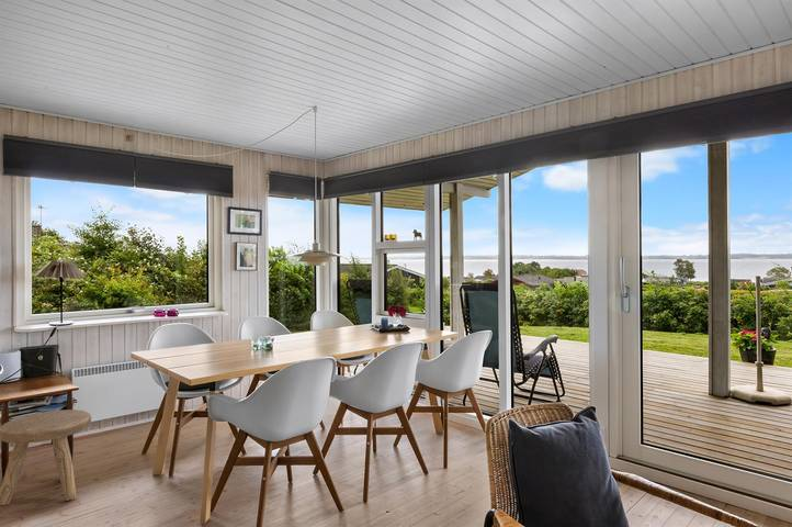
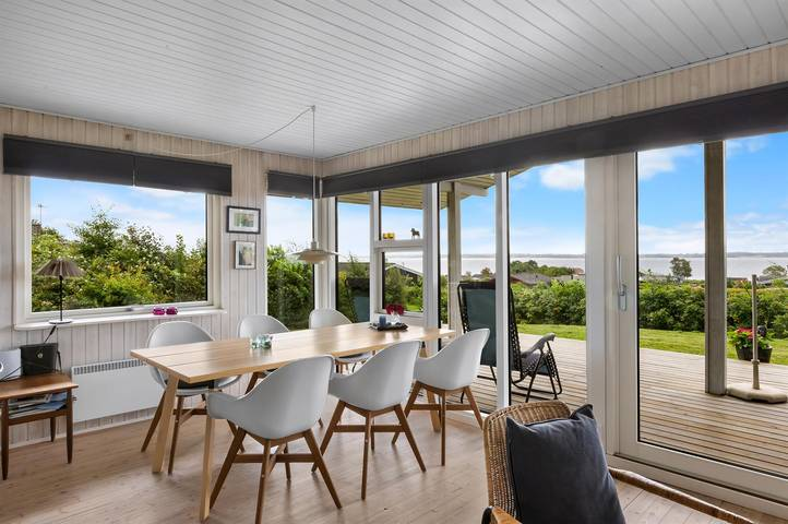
- stool (54, 455)
